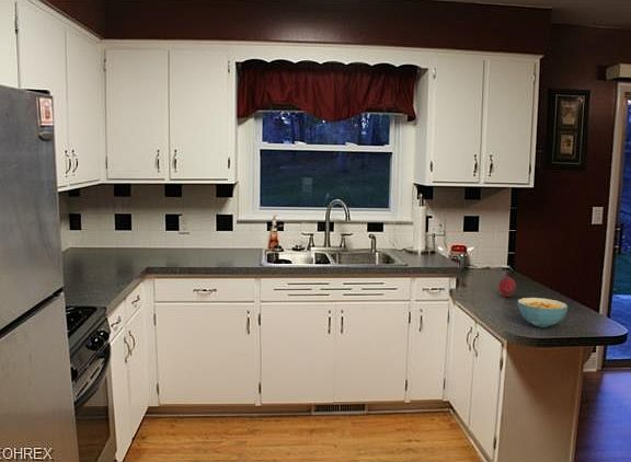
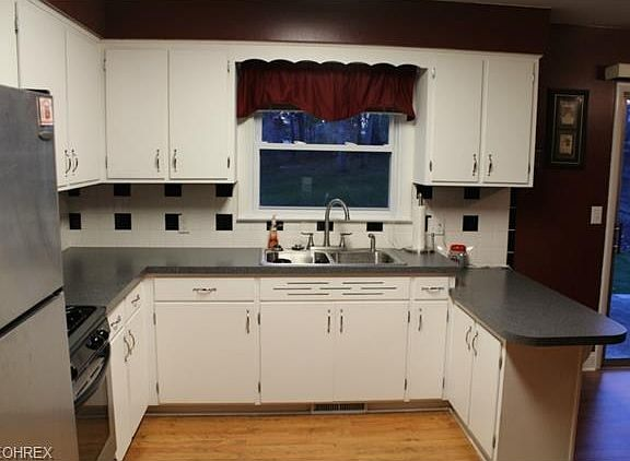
- cereal bowl (541, 313)
- fruit (507, 286)
